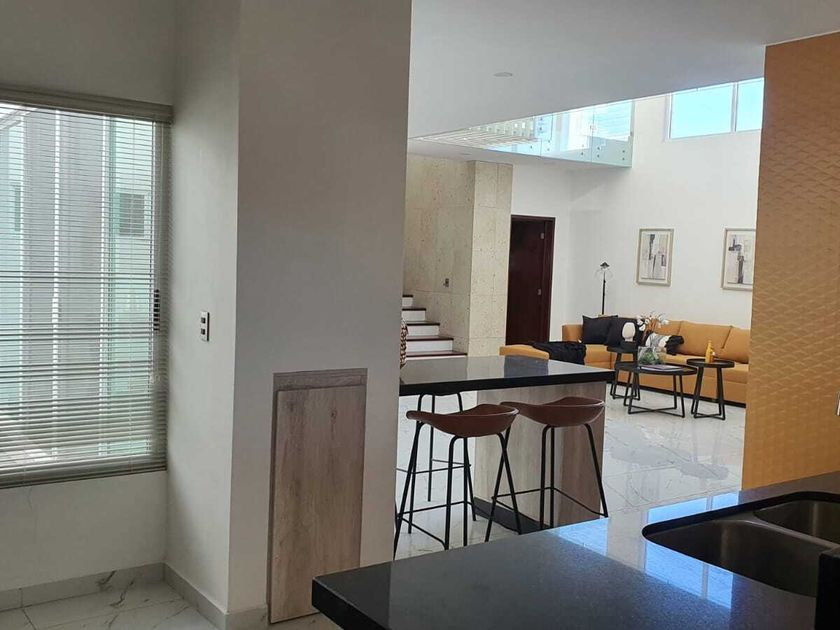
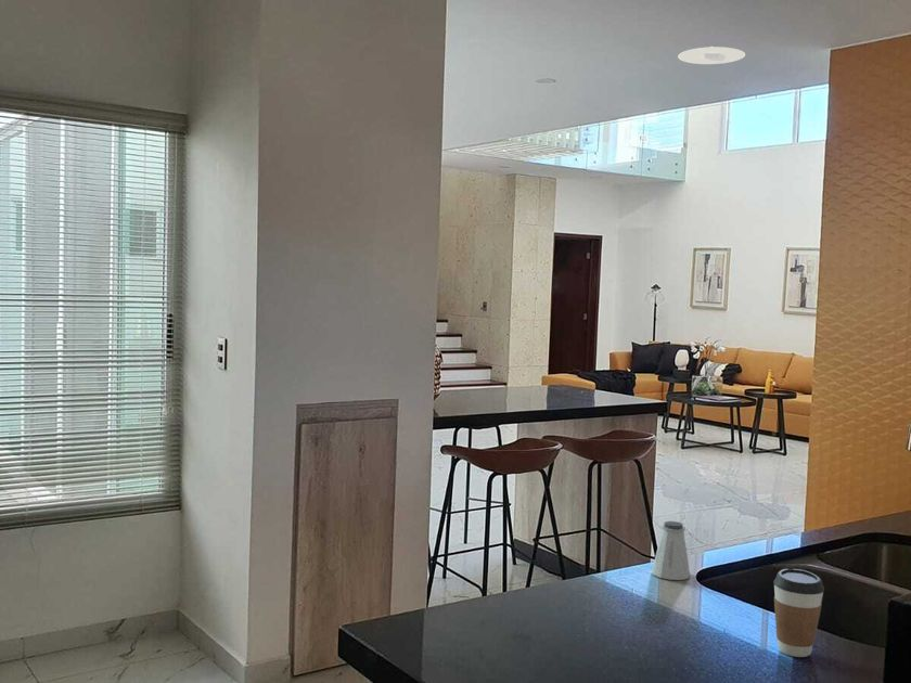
+ saltshaker (671, 549)
+ recessed light (711, 52)
+ coffee cup (796, 613)
